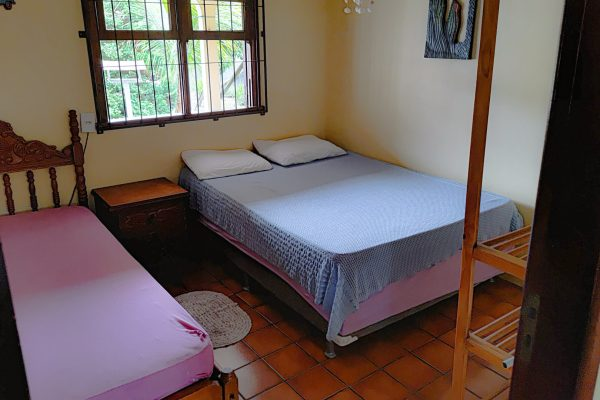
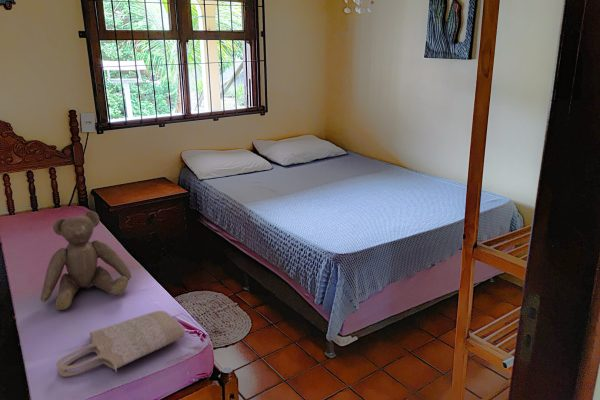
+ shopping bag (119, 341)
+ teddy bear (83, 258)
